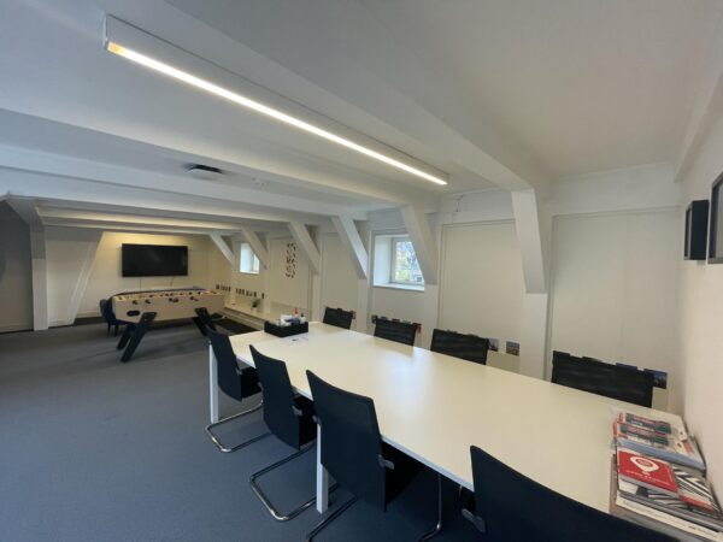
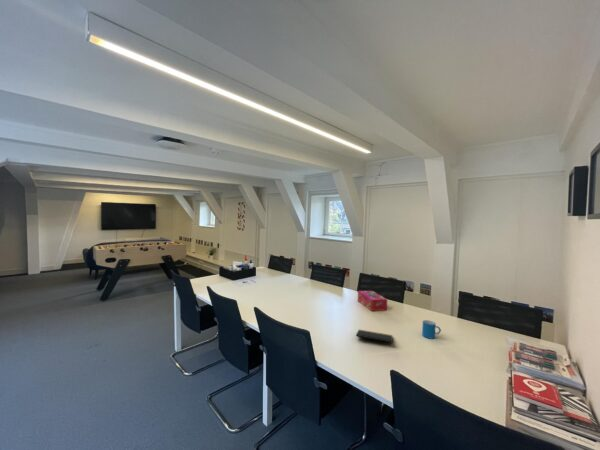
+ tissue box (371, 300)
+ notepad (374, 335)
+ mug (431, 330)
